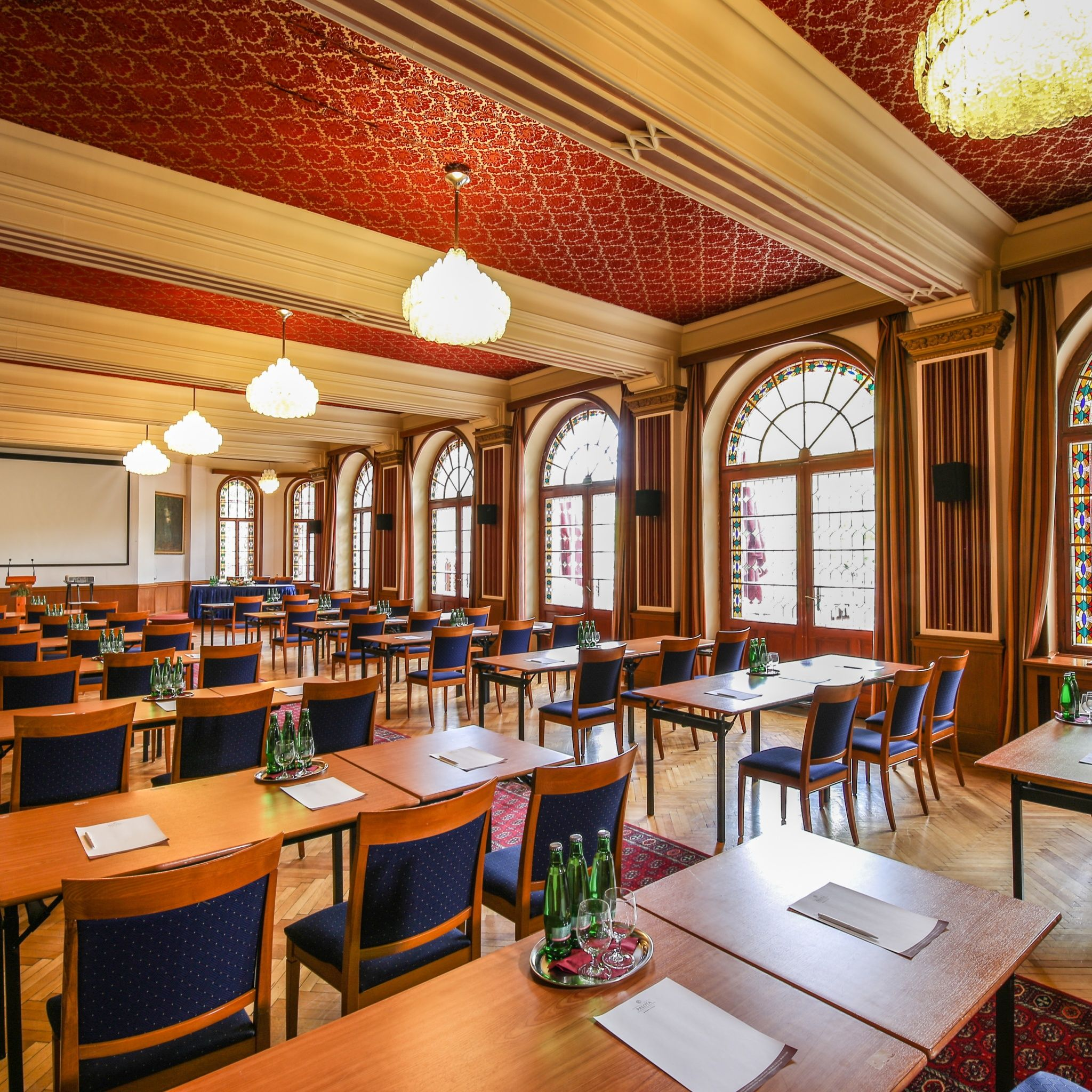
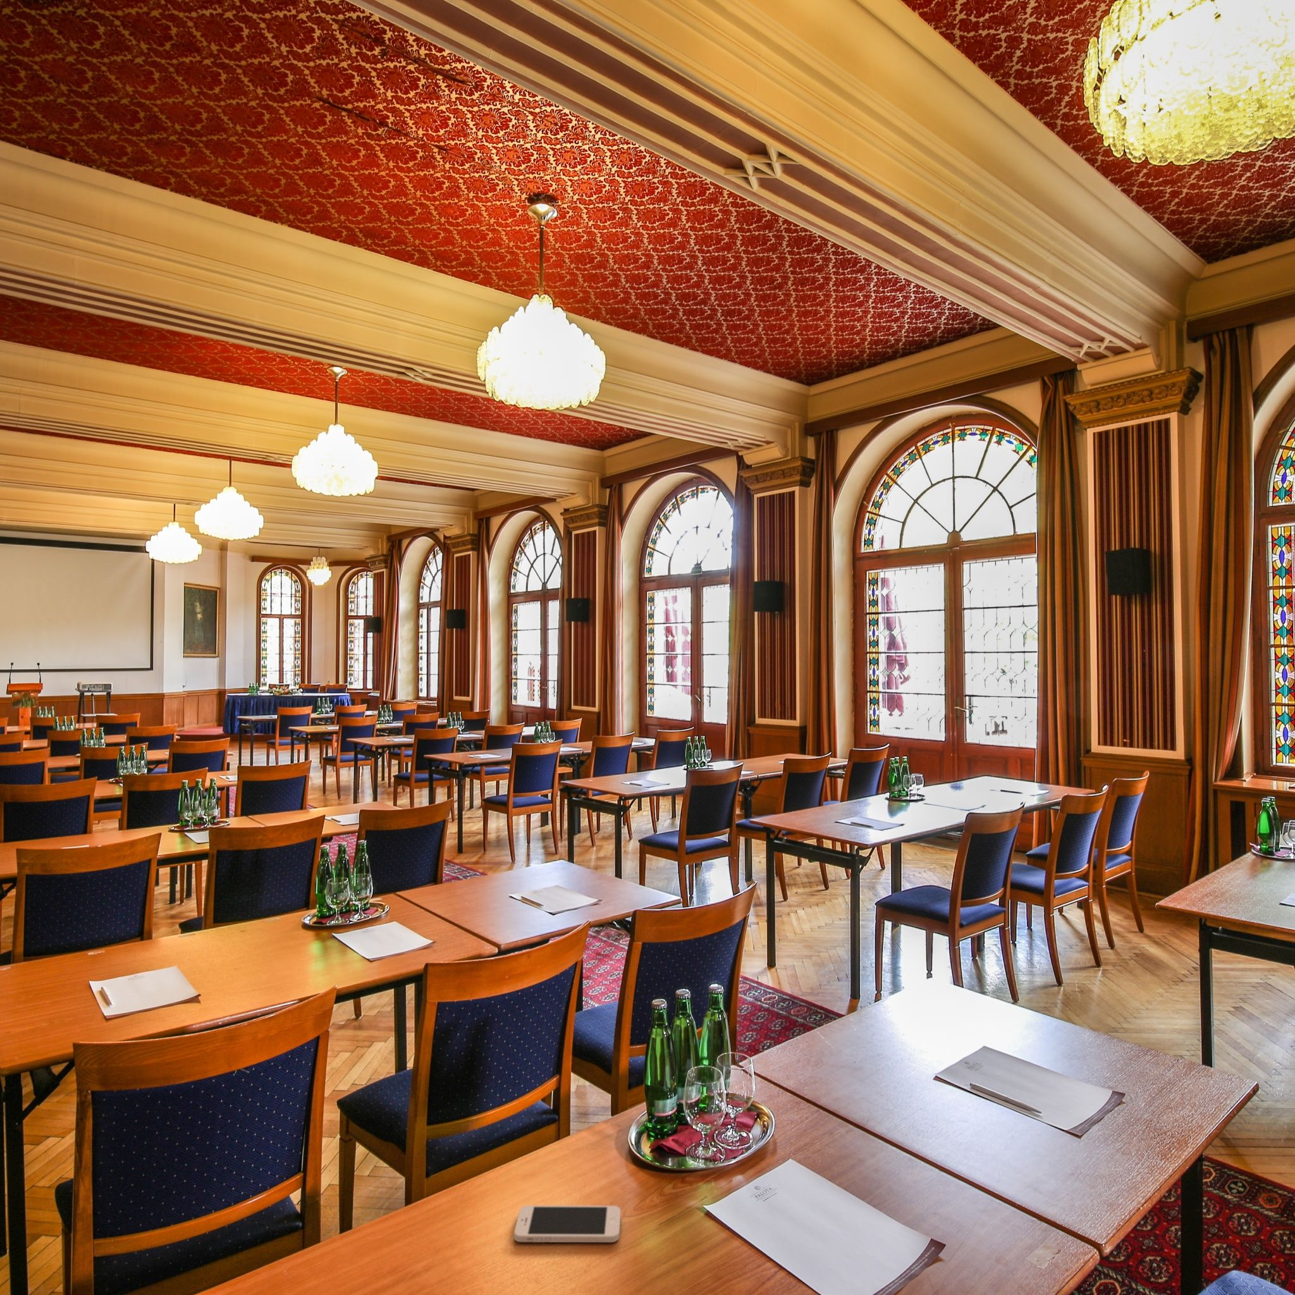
+ smartphone (568, 1224)
